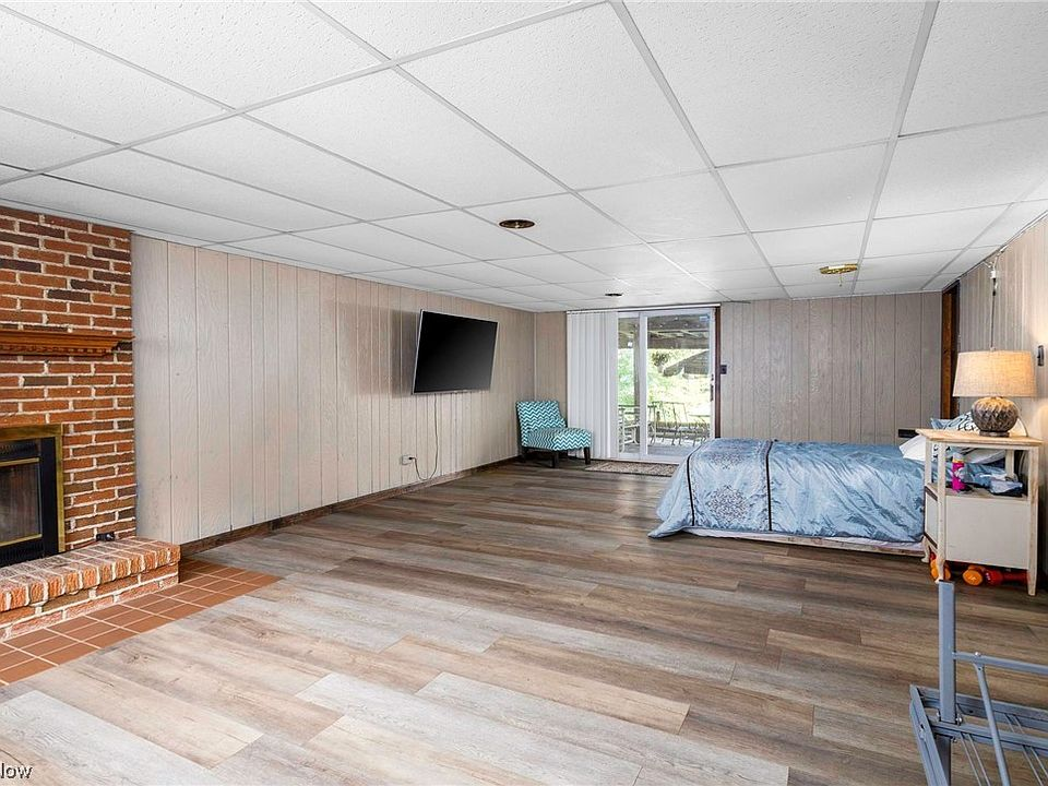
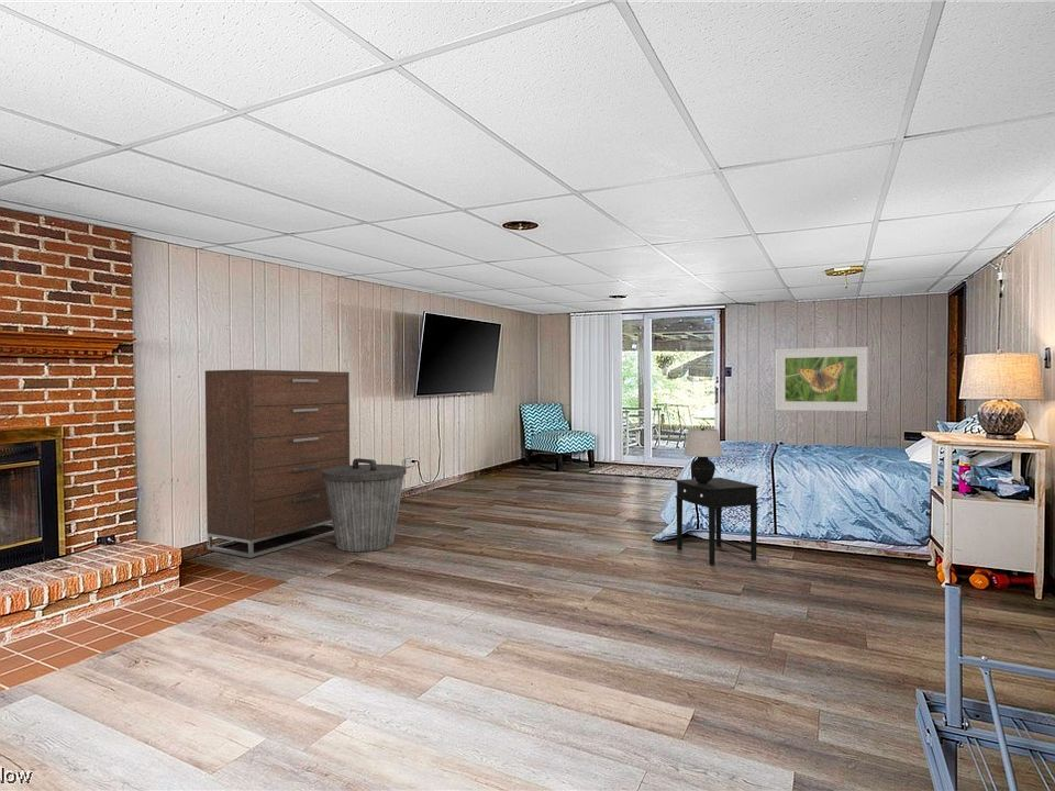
+ dresser (284, 455)
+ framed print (820, 379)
+ trash can (365, 501)
+ table lamp (702, 455)
+ side table (714, 519)
